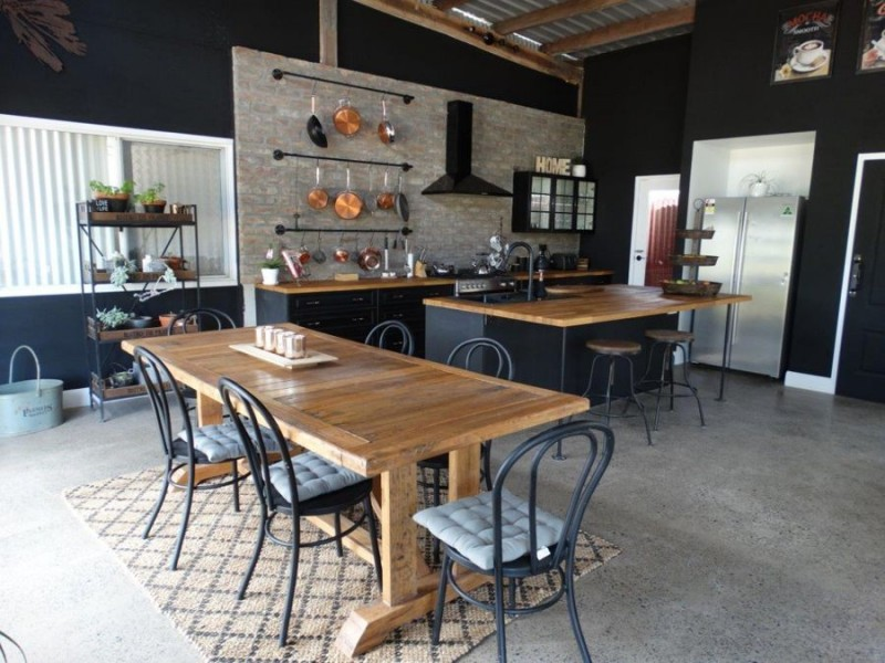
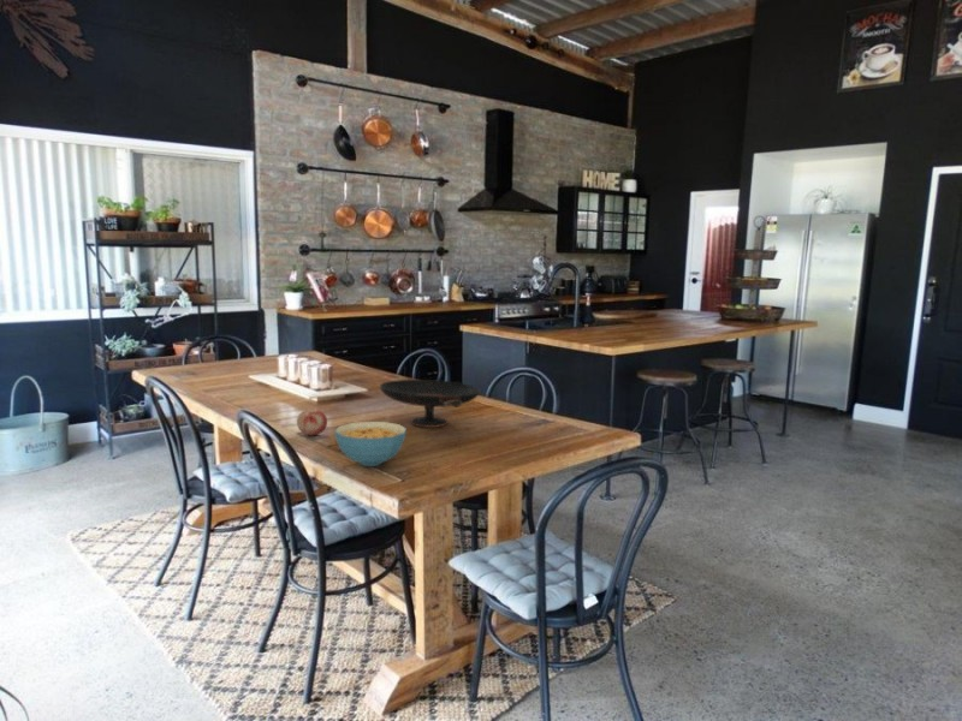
+ fruit (311, 422)
+ cereal bowl (370, 446)
+ decorative bowl (429, 404)
